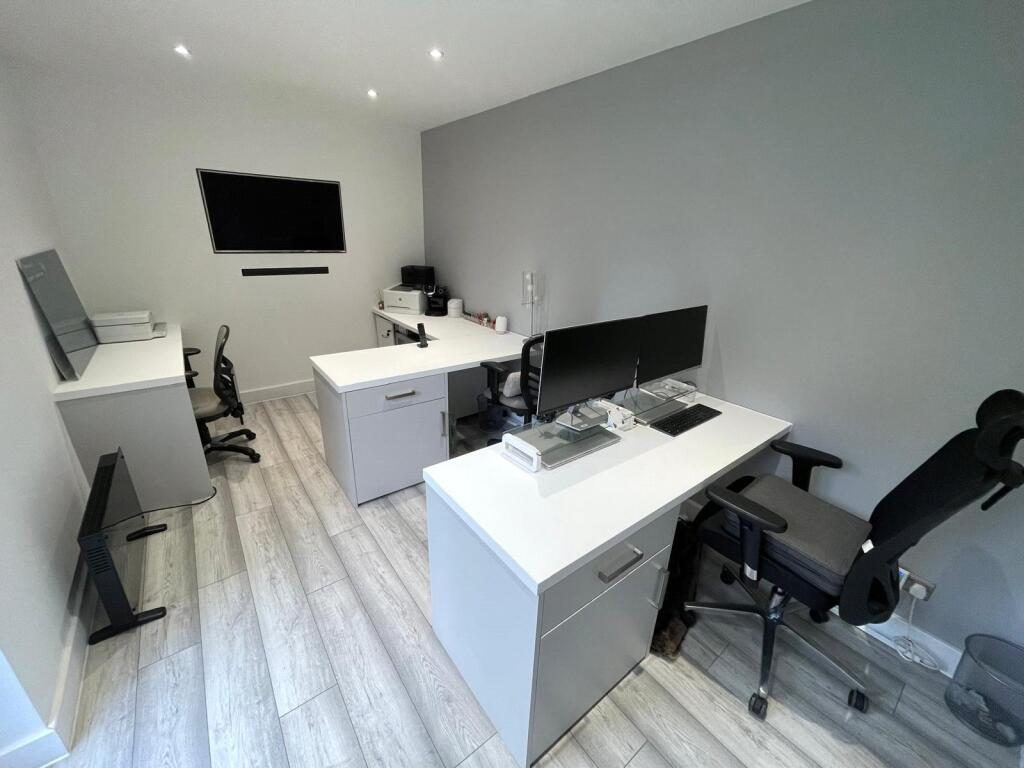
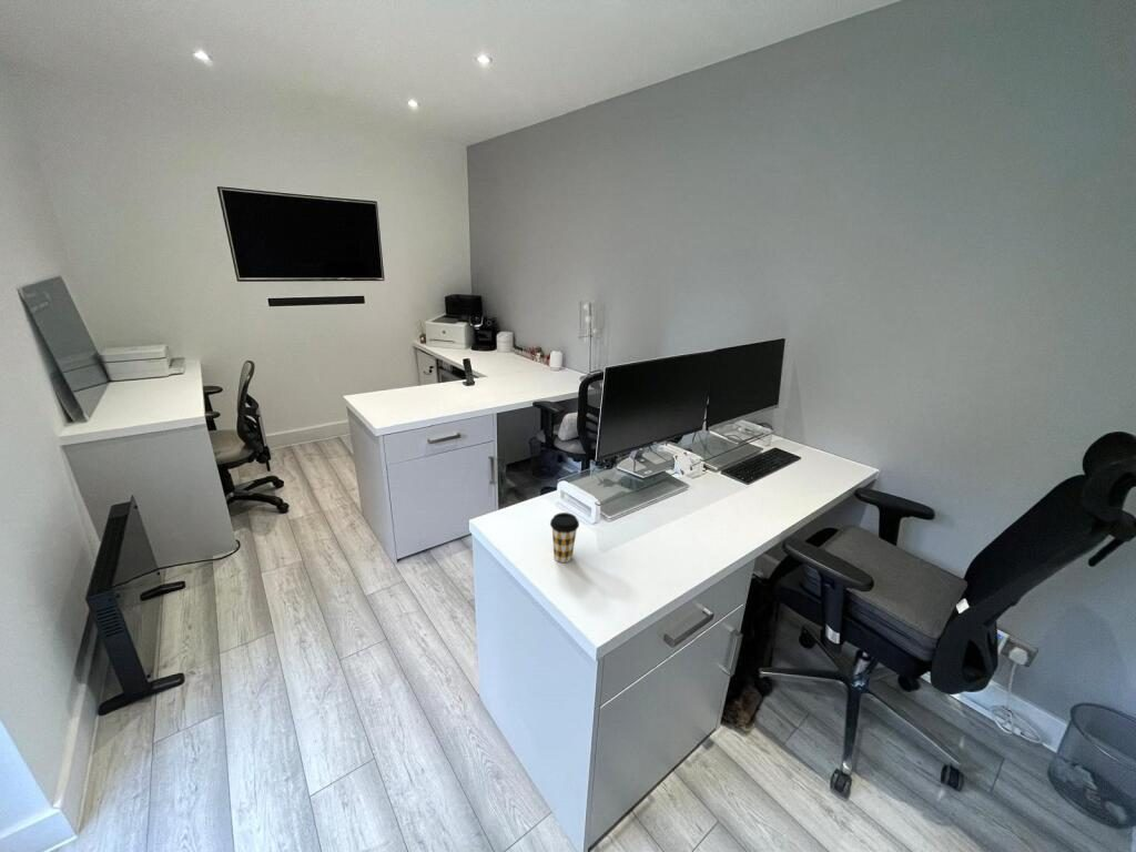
+ coffee cup (564, 538)
